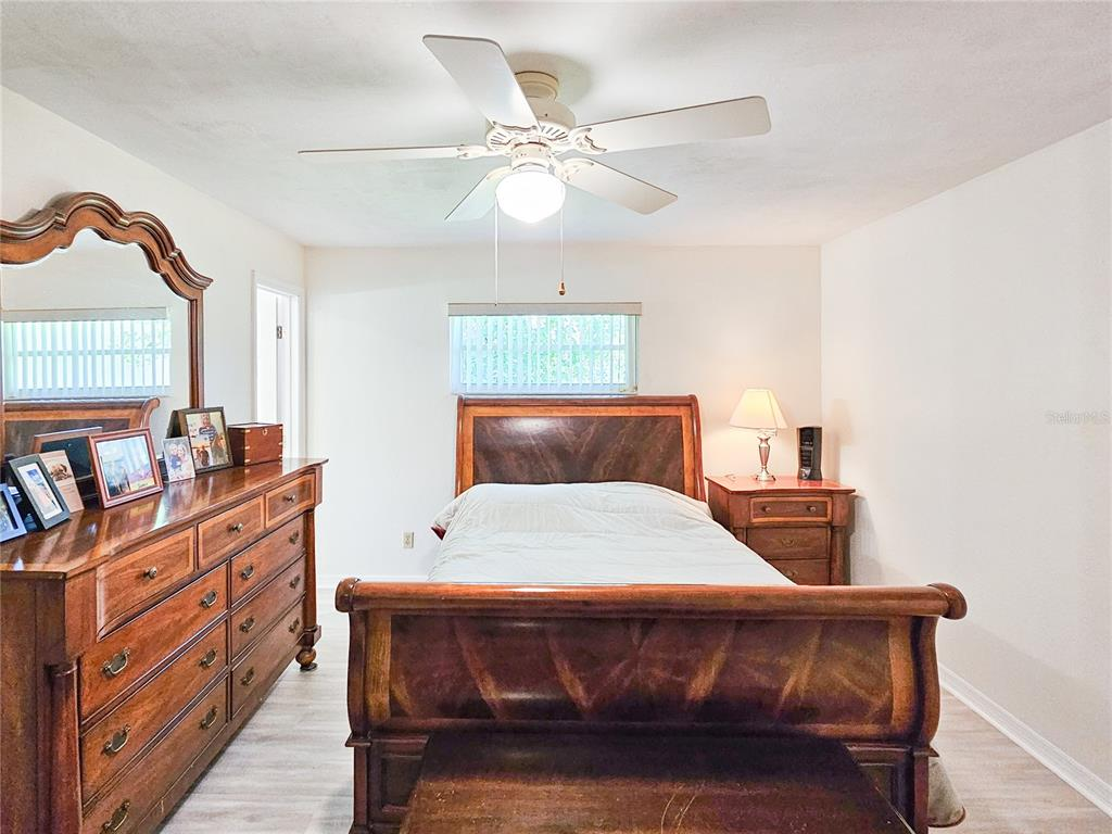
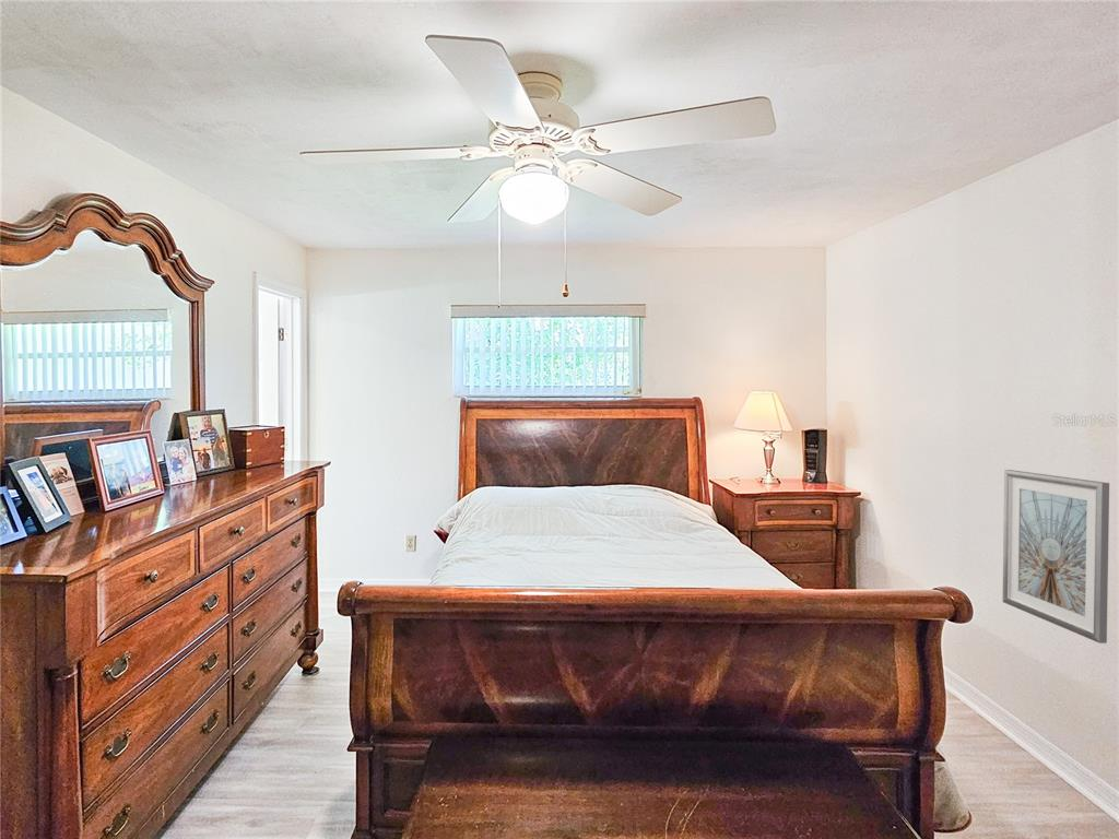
+ picture frame (1050, 547)
